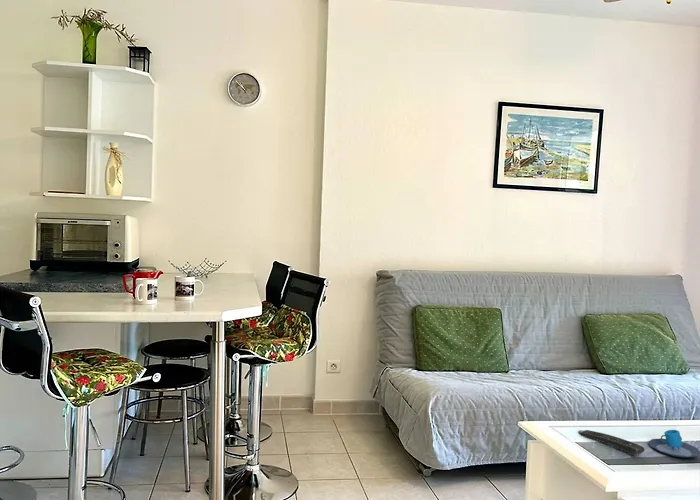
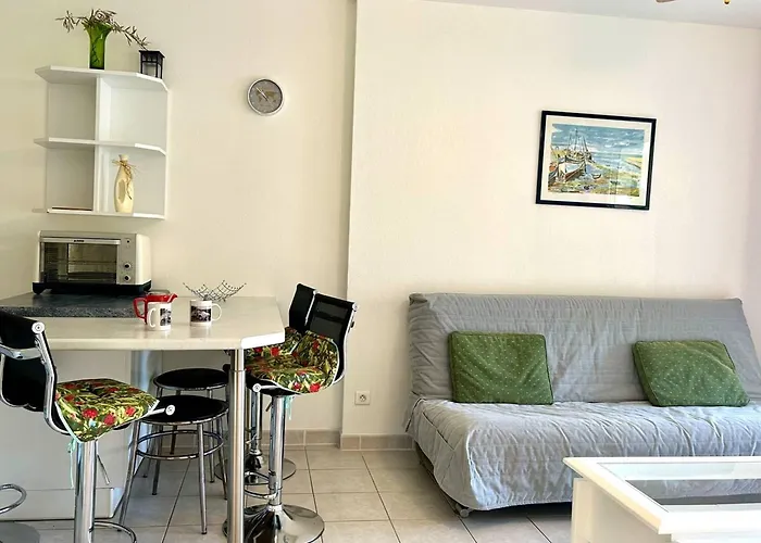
- mug (674, 440)
- remote control (609, 440)
